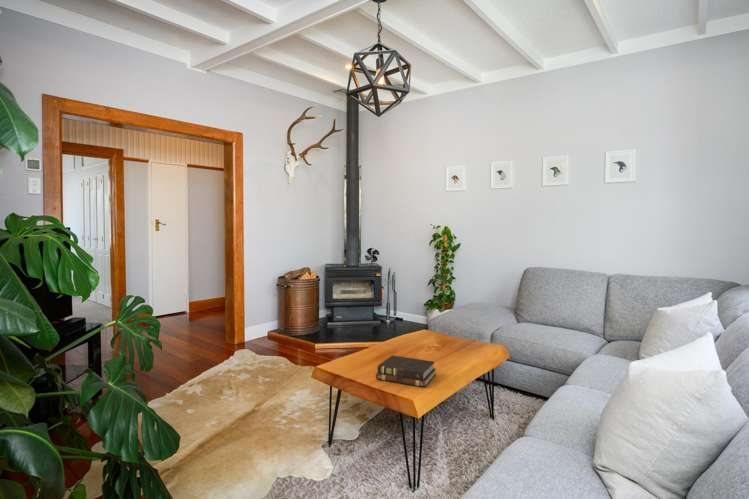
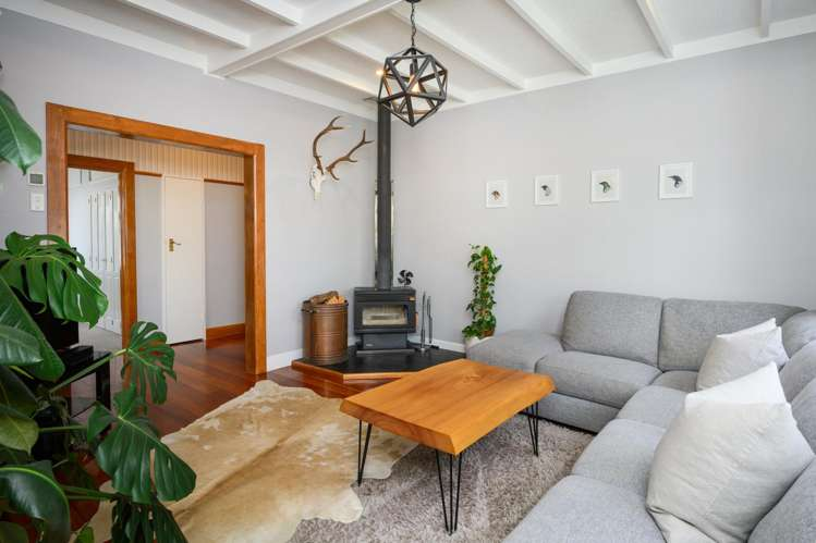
- bible (406, 370)
